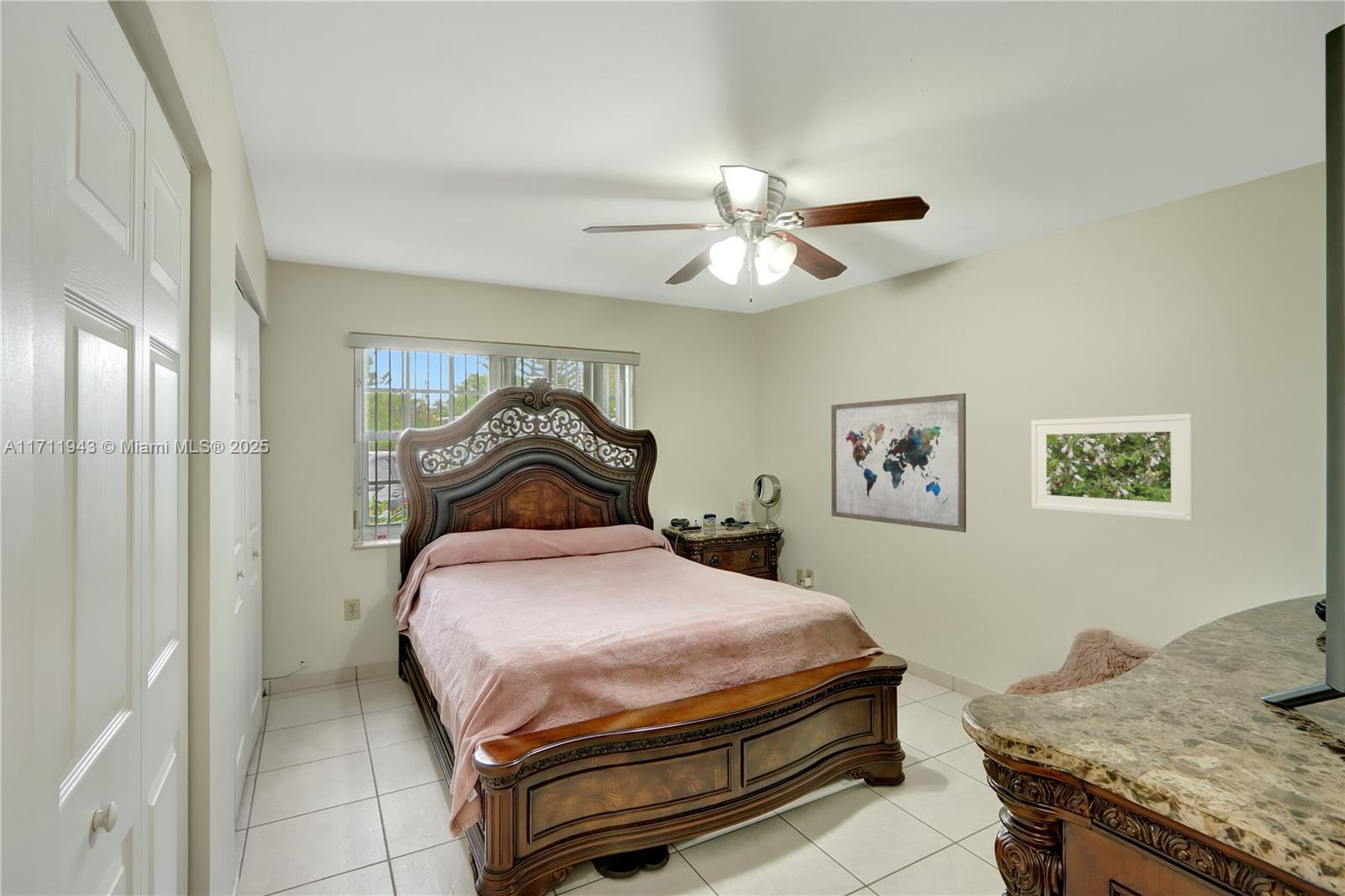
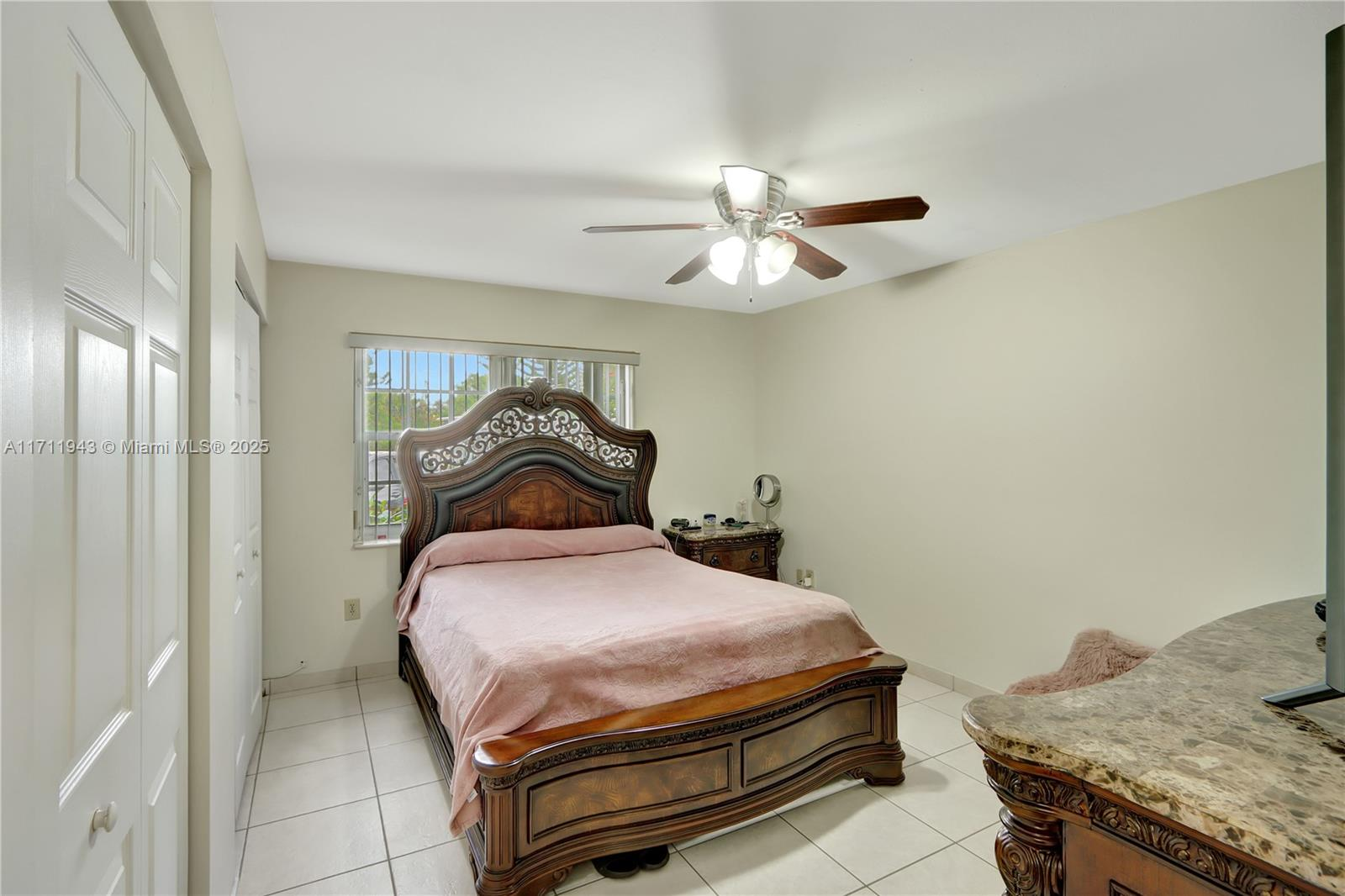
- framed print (1104, 466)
- wall art (891, 461)
